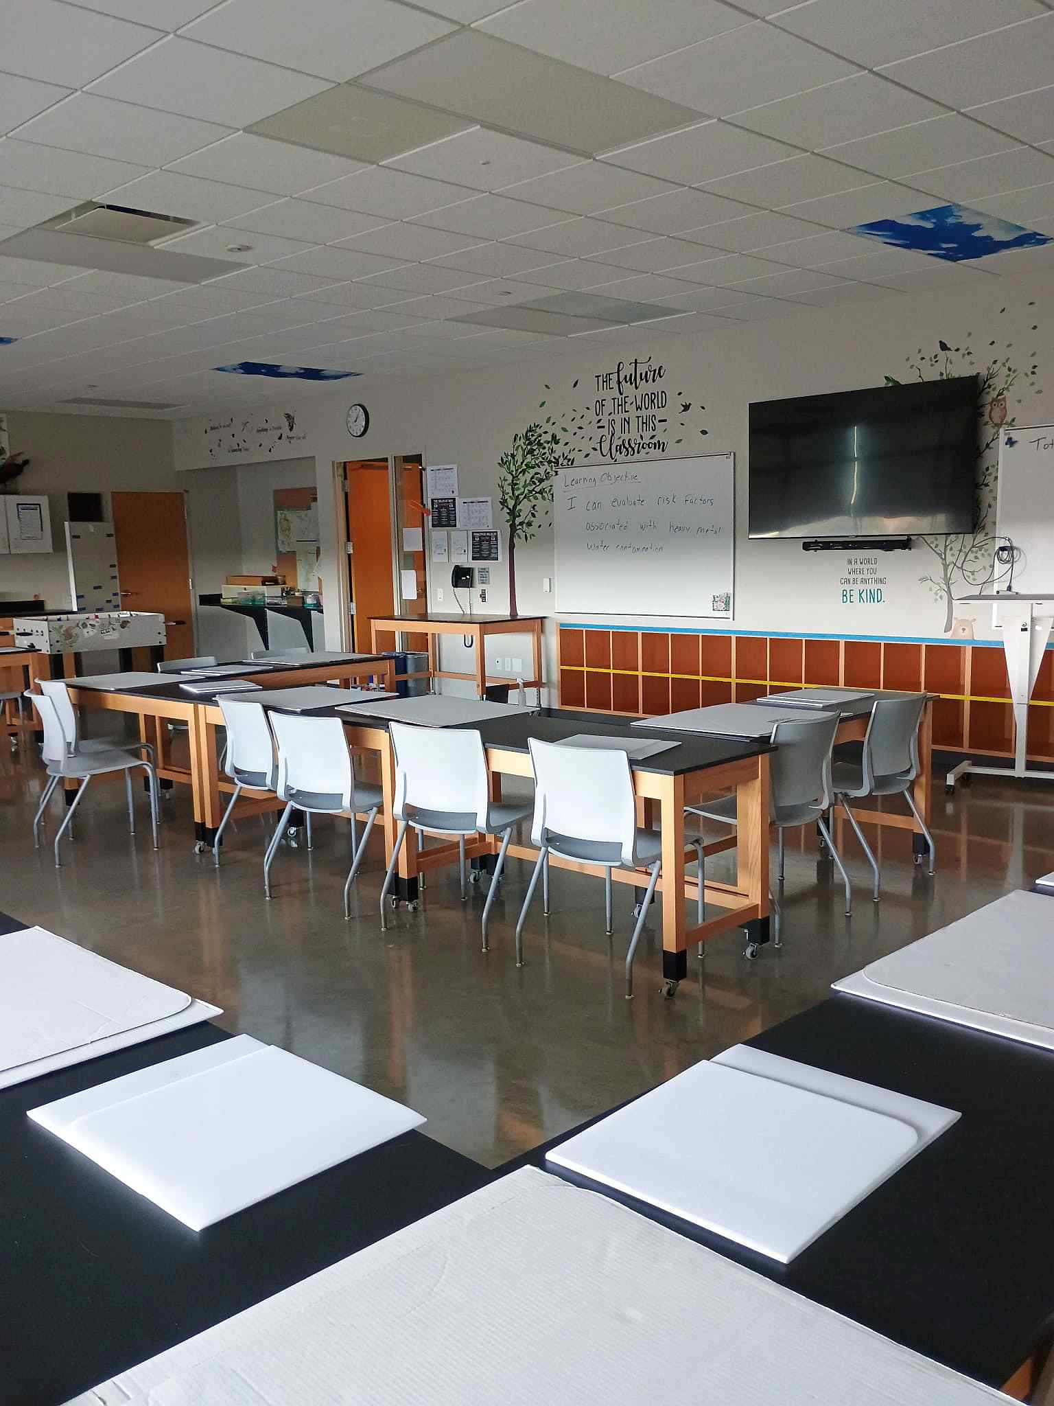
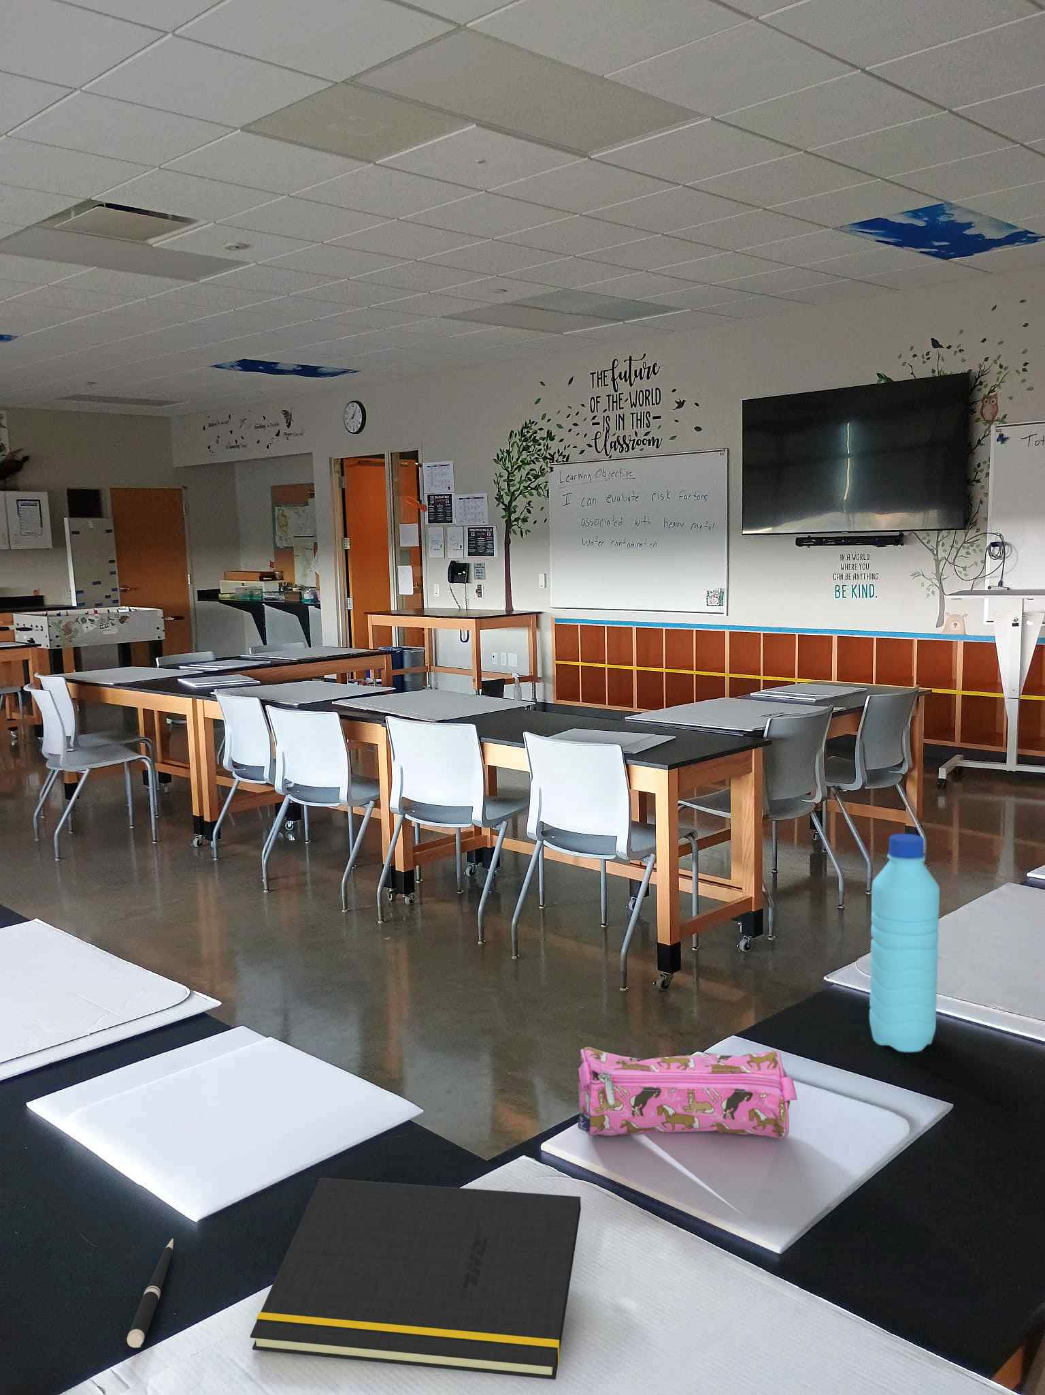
+ pencil case (685, 1092)
+ pen (155, 1283)
+ water bottle (904, 940)
+ notepad (426, 1269)
